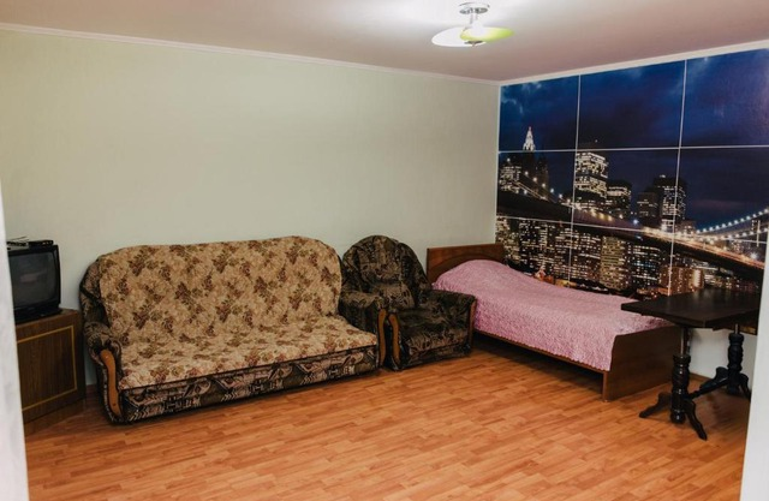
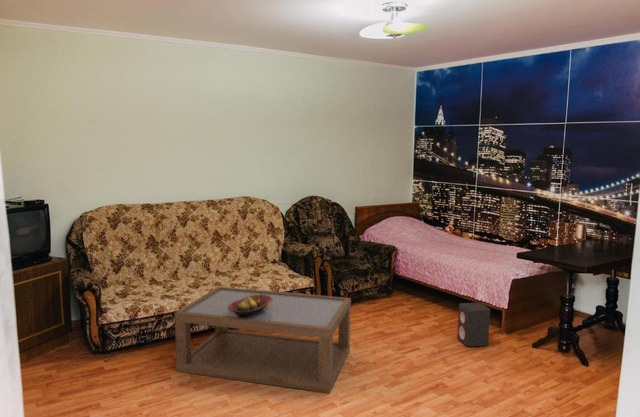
+ fruit bowl (250, 303)
+ coffee table (267, 334)
+ speaker (473, 324)
